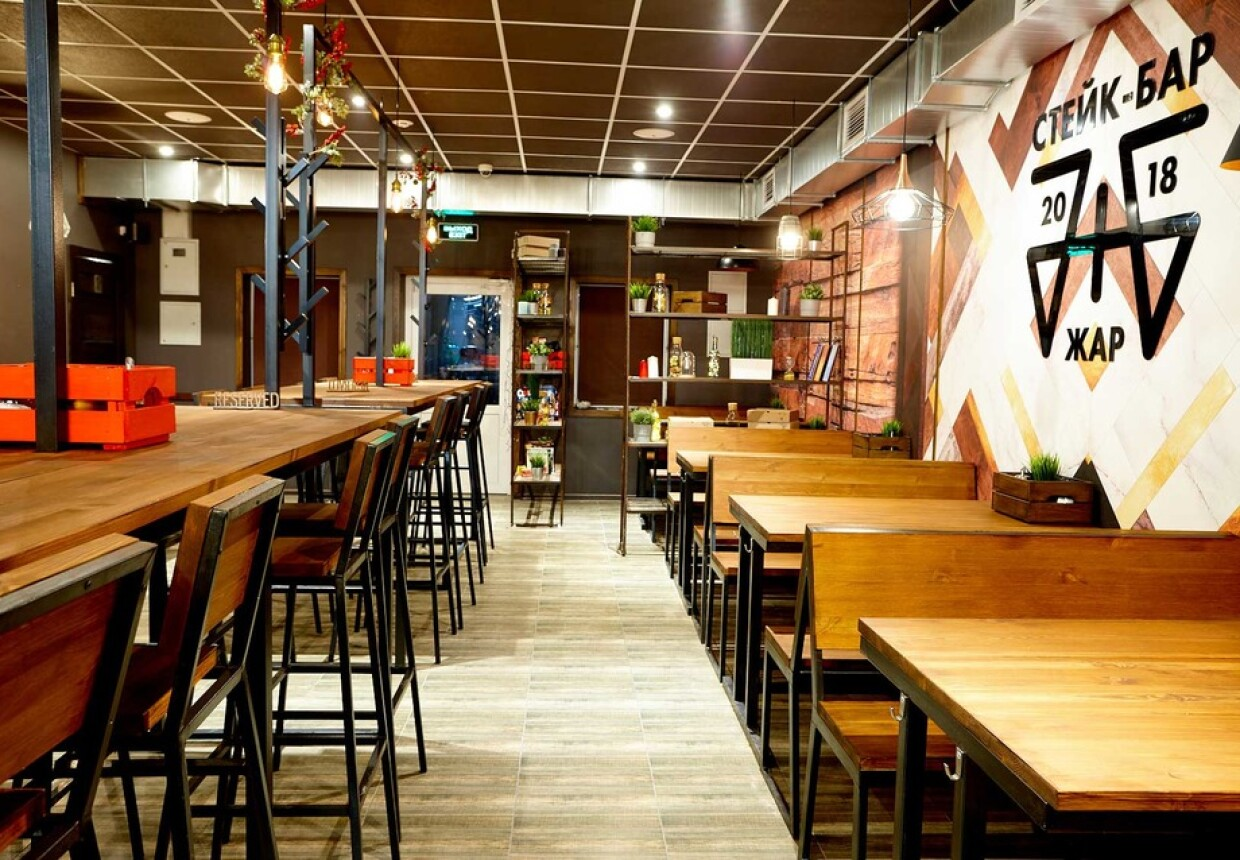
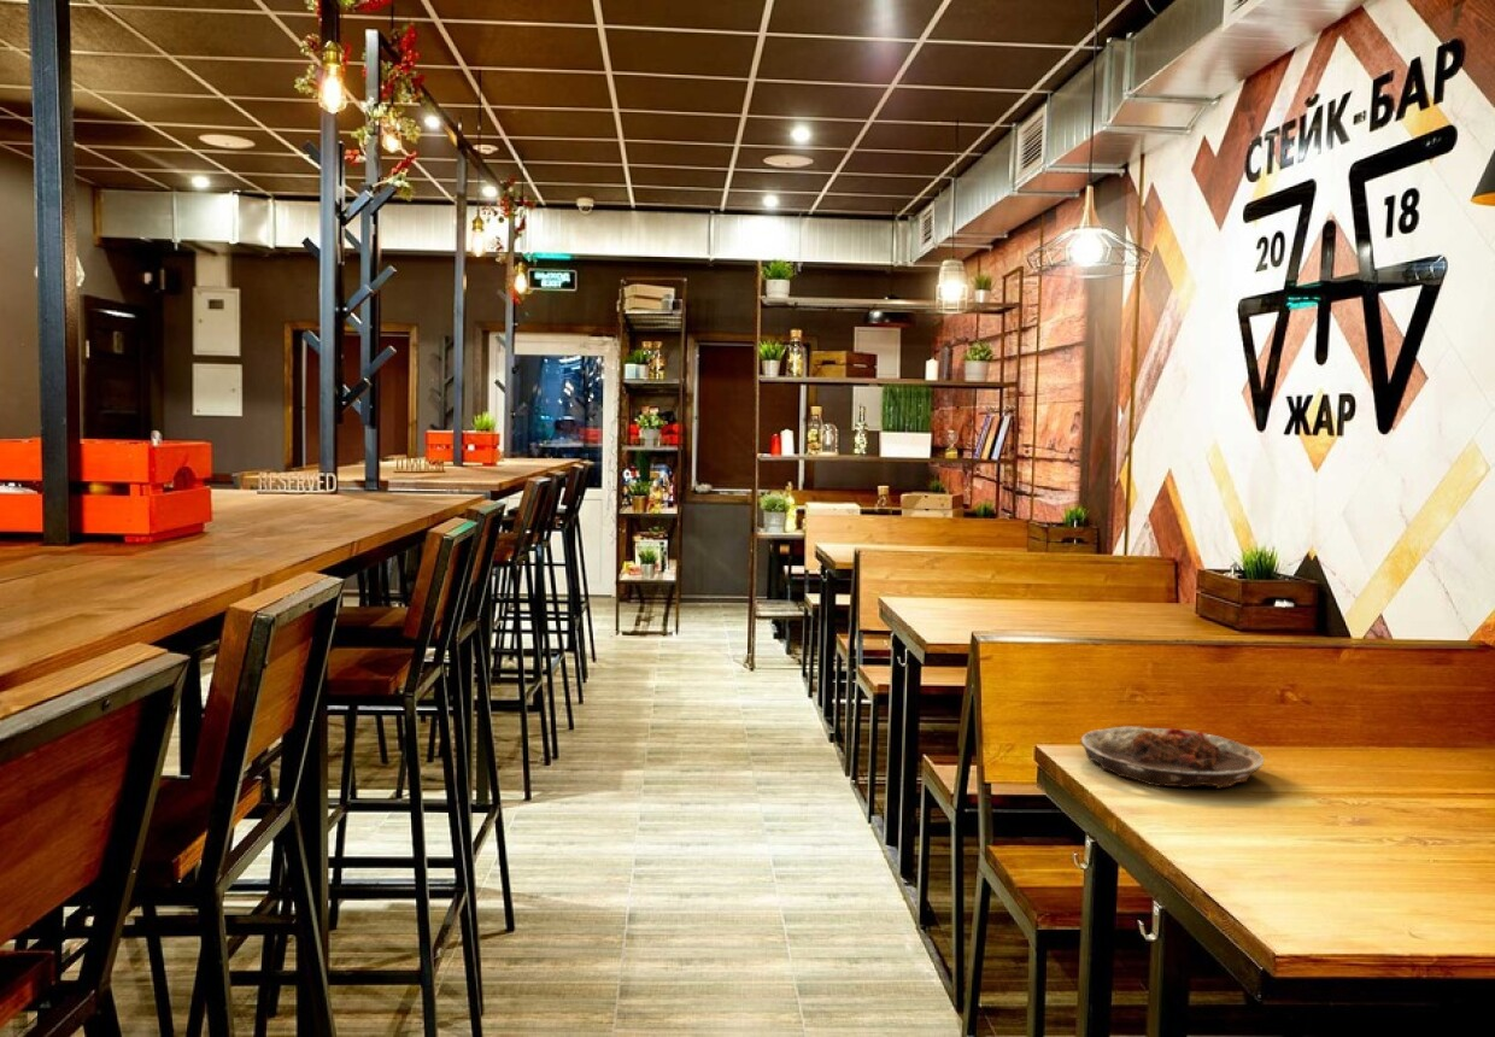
+ plate (1169, 749)
